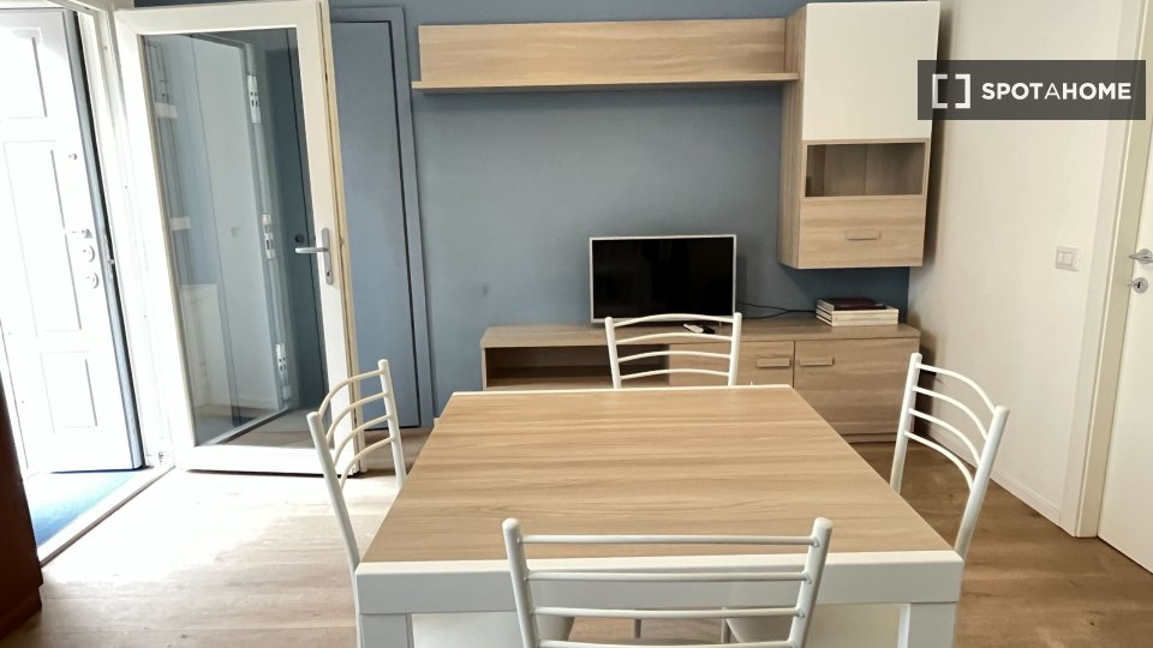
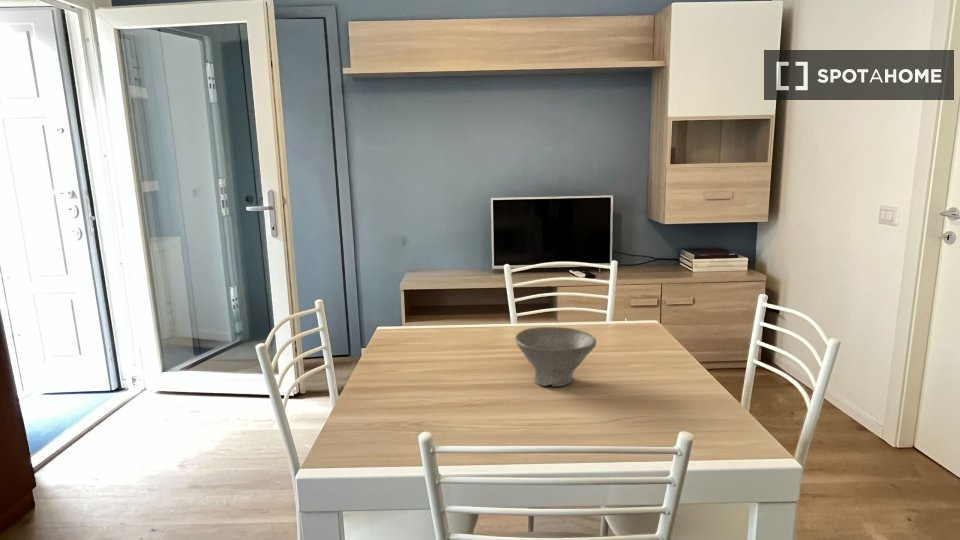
+ bowl (555, 358)
